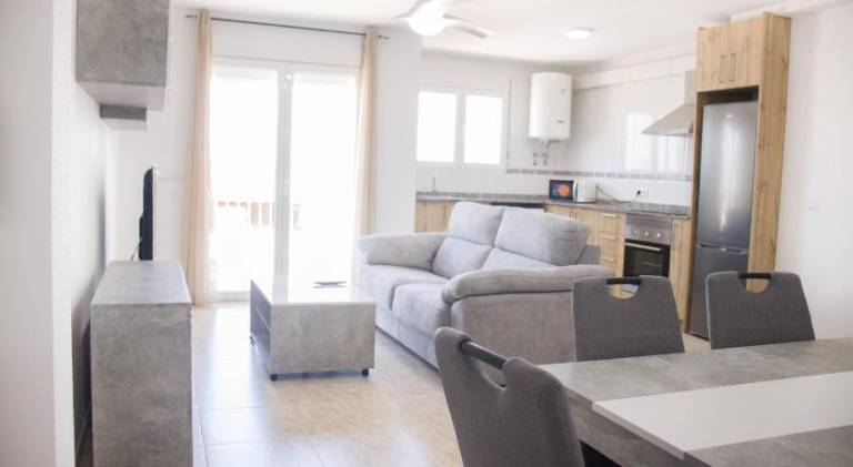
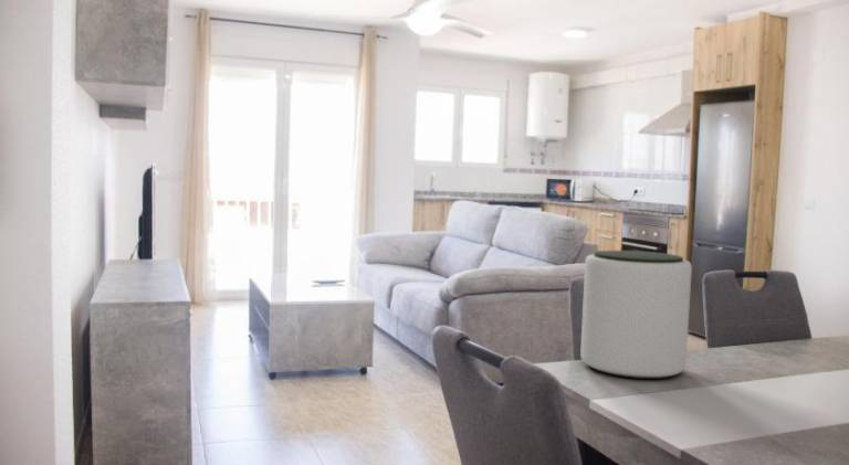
+ plant pot (635, 311)
